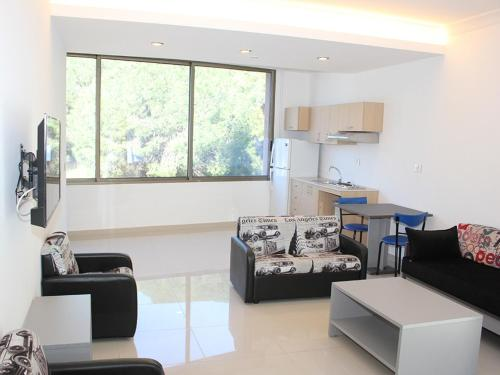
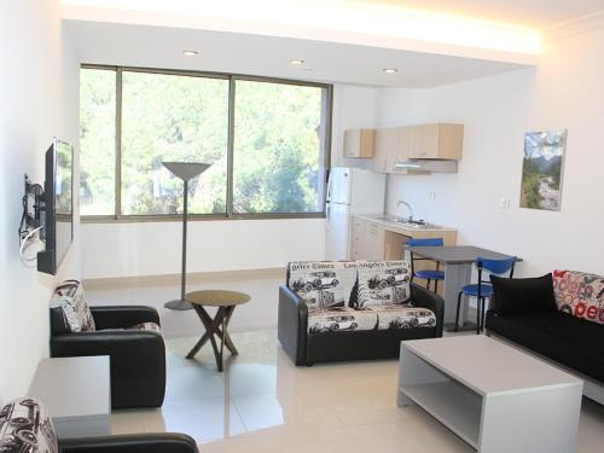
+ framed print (541, 170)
+ floor lamp (184, 234)
+ side table (216, 329)
